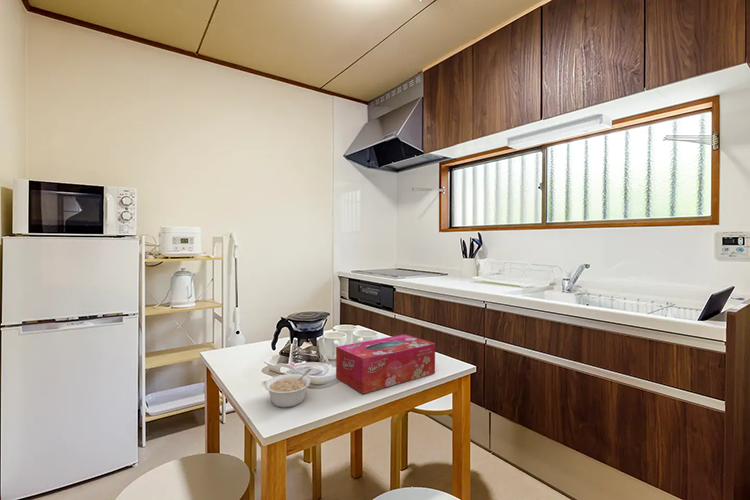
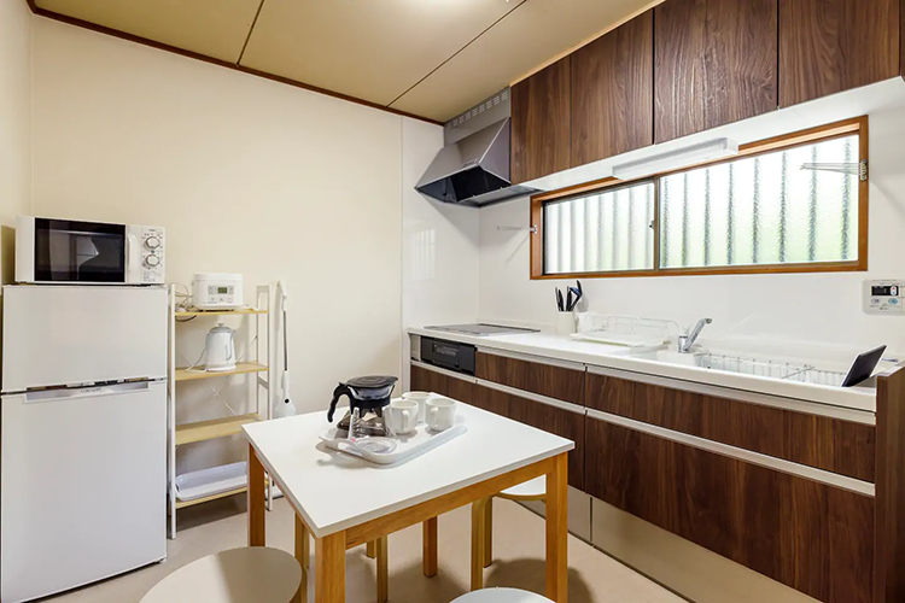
- legume (288, 388)
- tissue box (386, 360)
